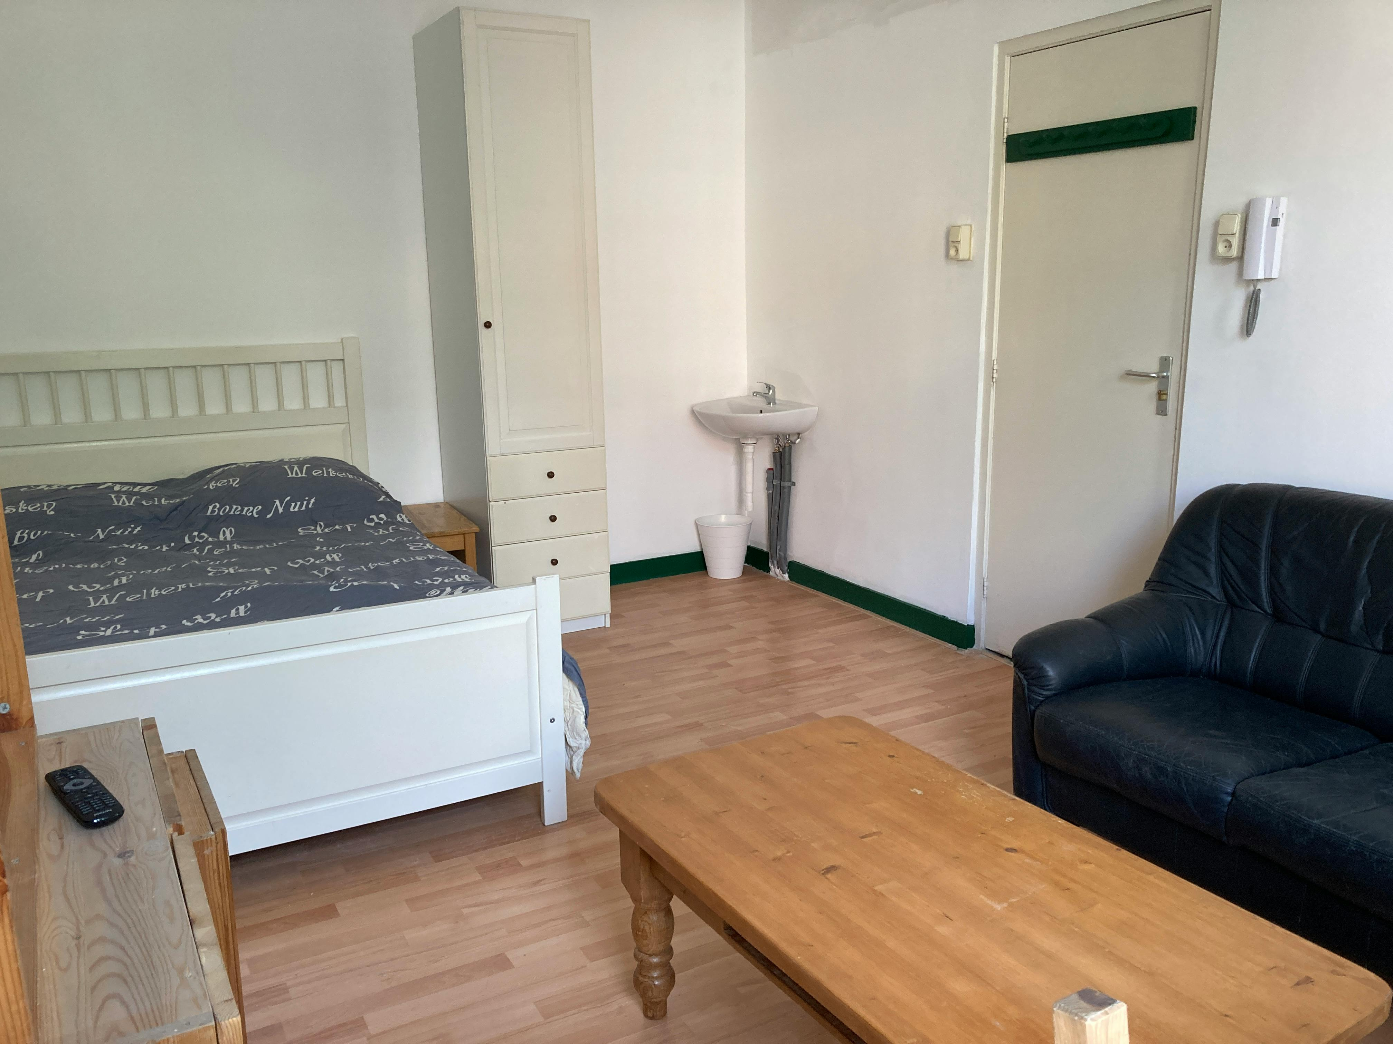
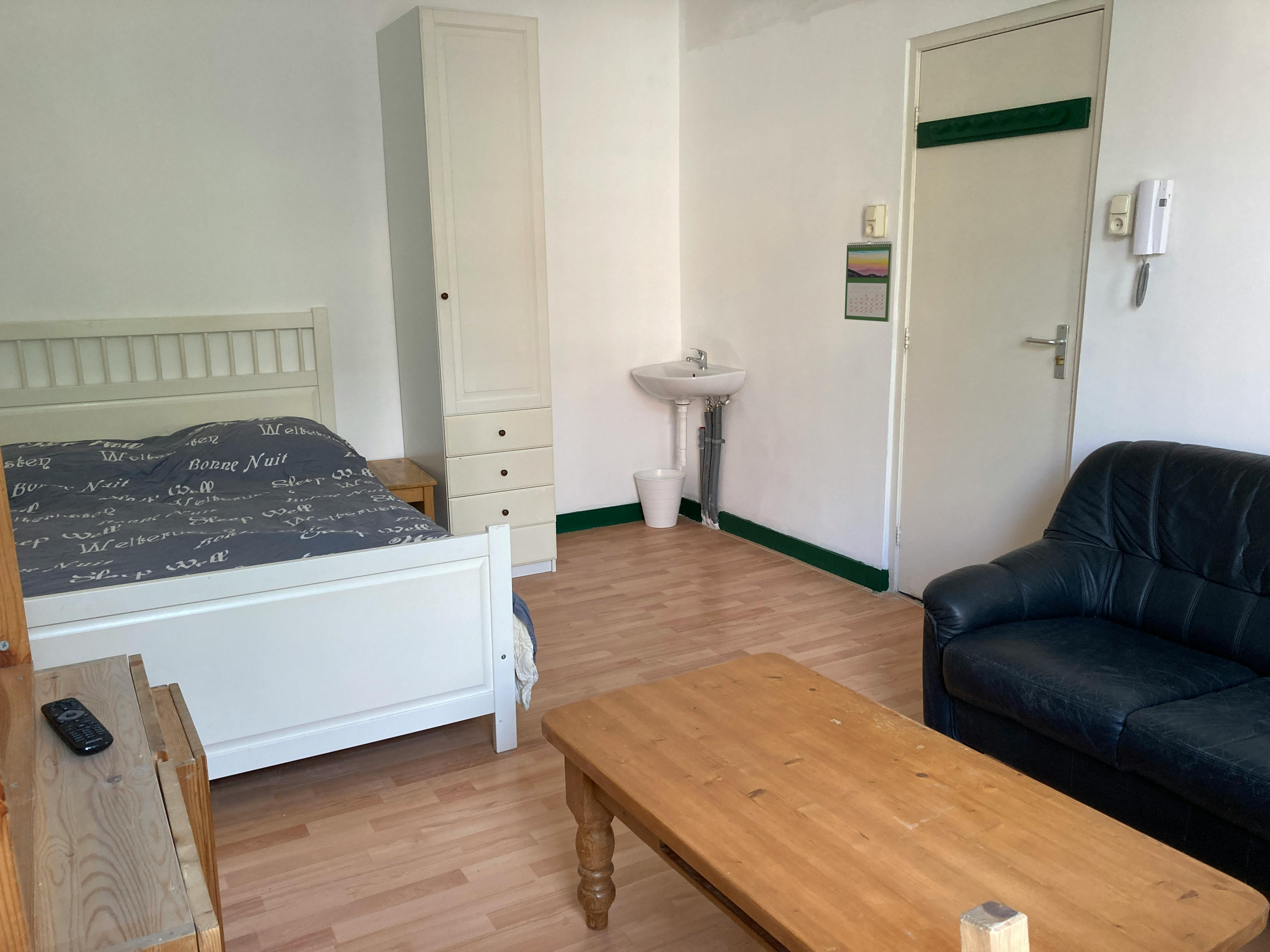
+ calendar (868, 280)
